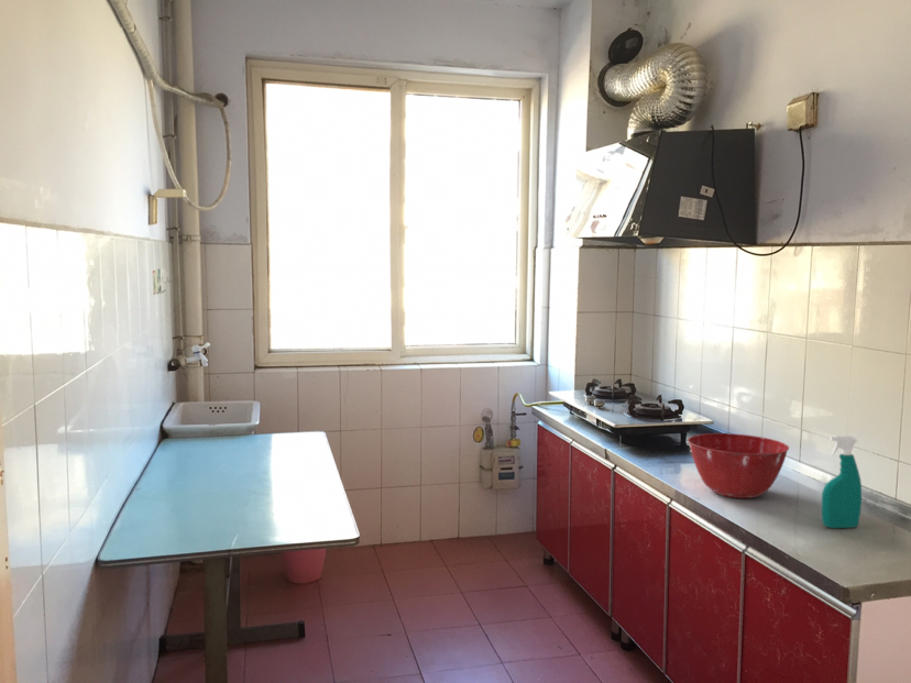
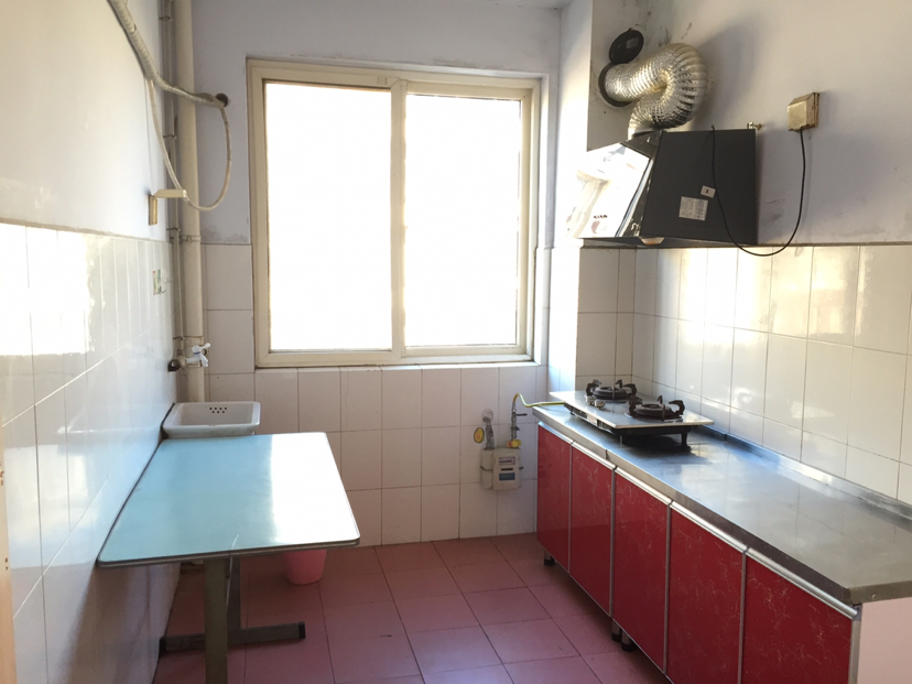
- mixing bowl (736, 467)
- spray bottle (842, 481)
